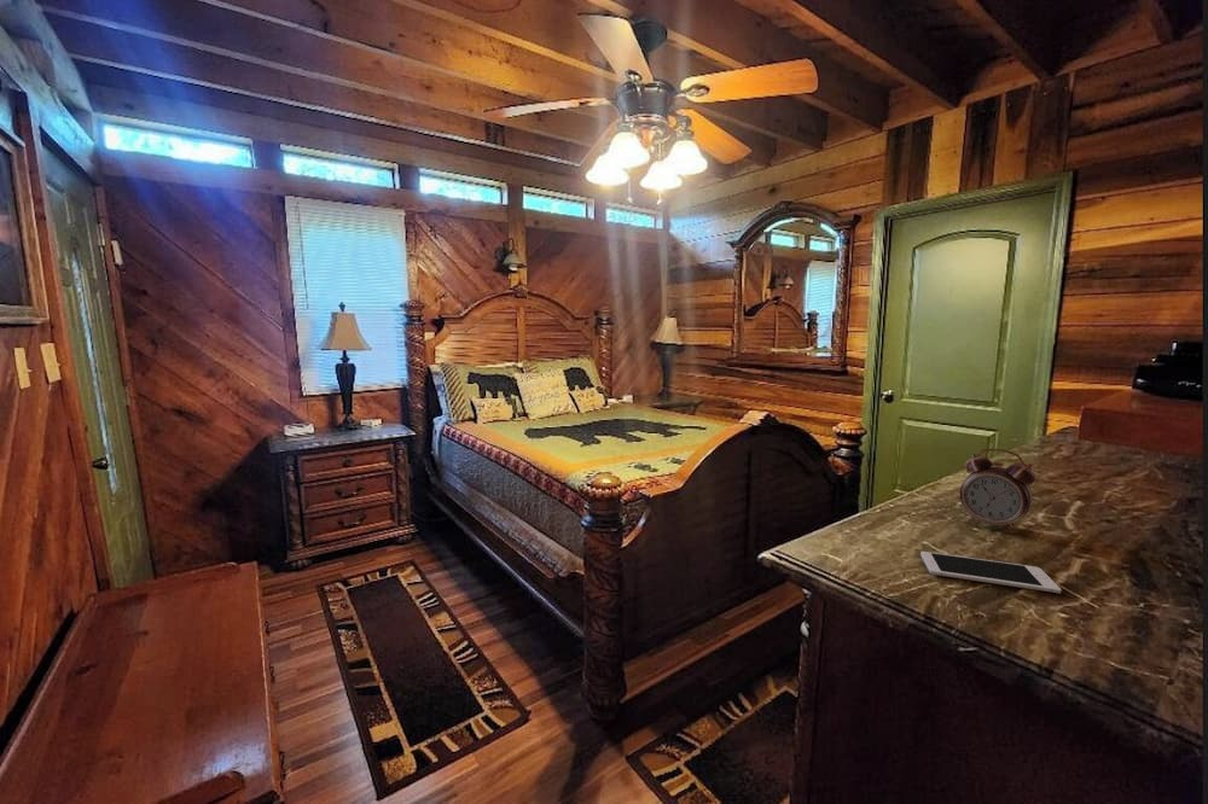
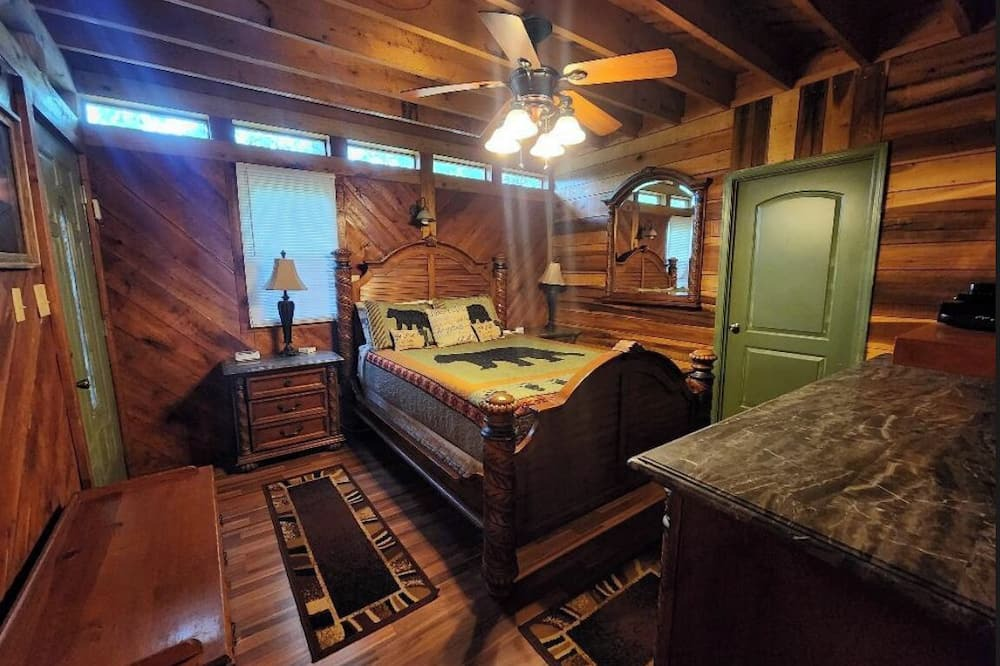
- alarm clock (995, 488)
- cell phone (985, 570)
